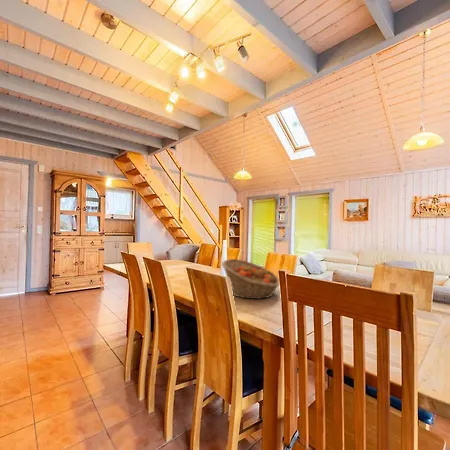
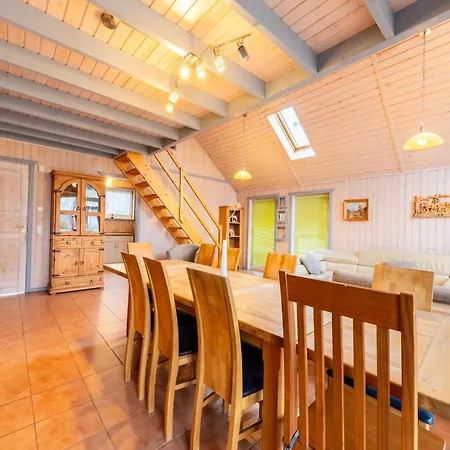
- fruit basket (250, 276)
